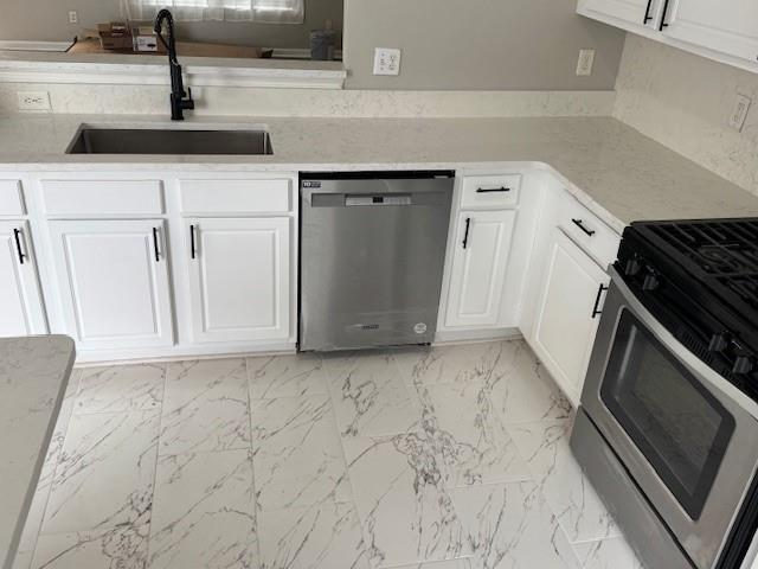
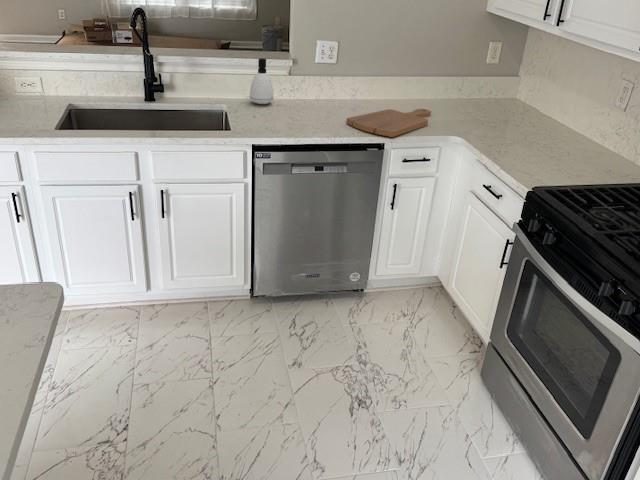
+ cutting board (392, 120)
+ soap dispenser (261, 81)
